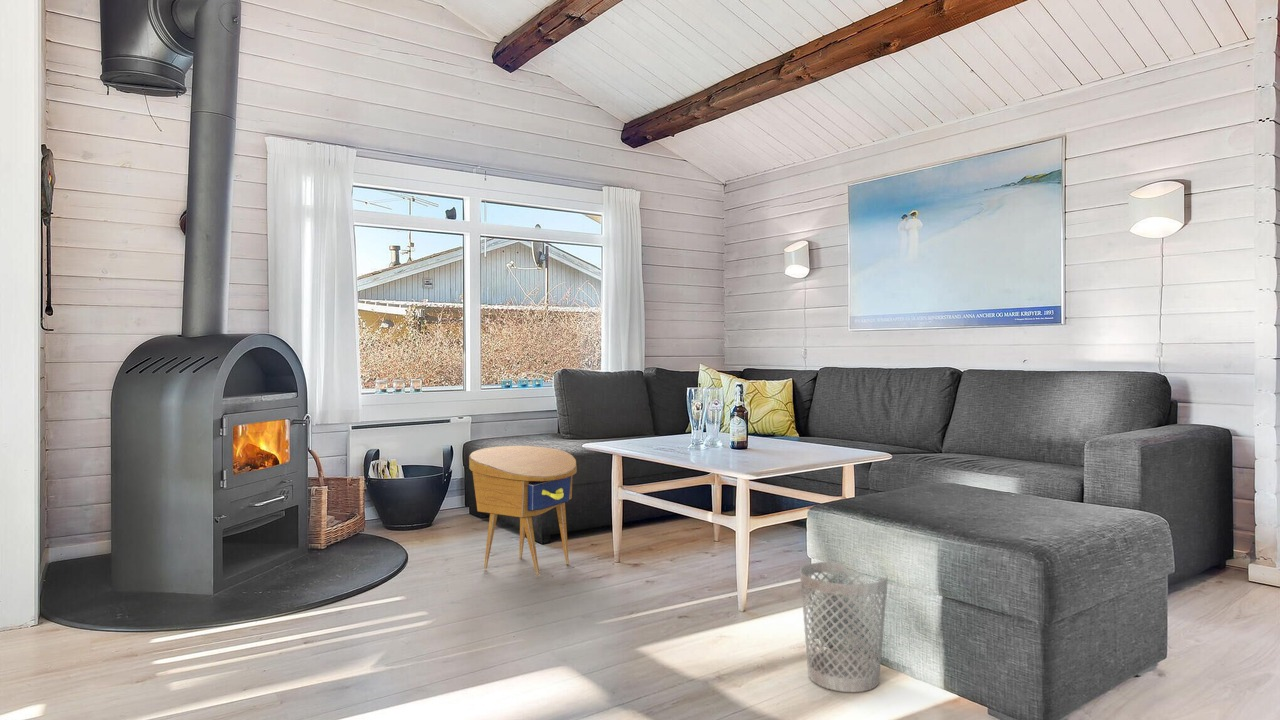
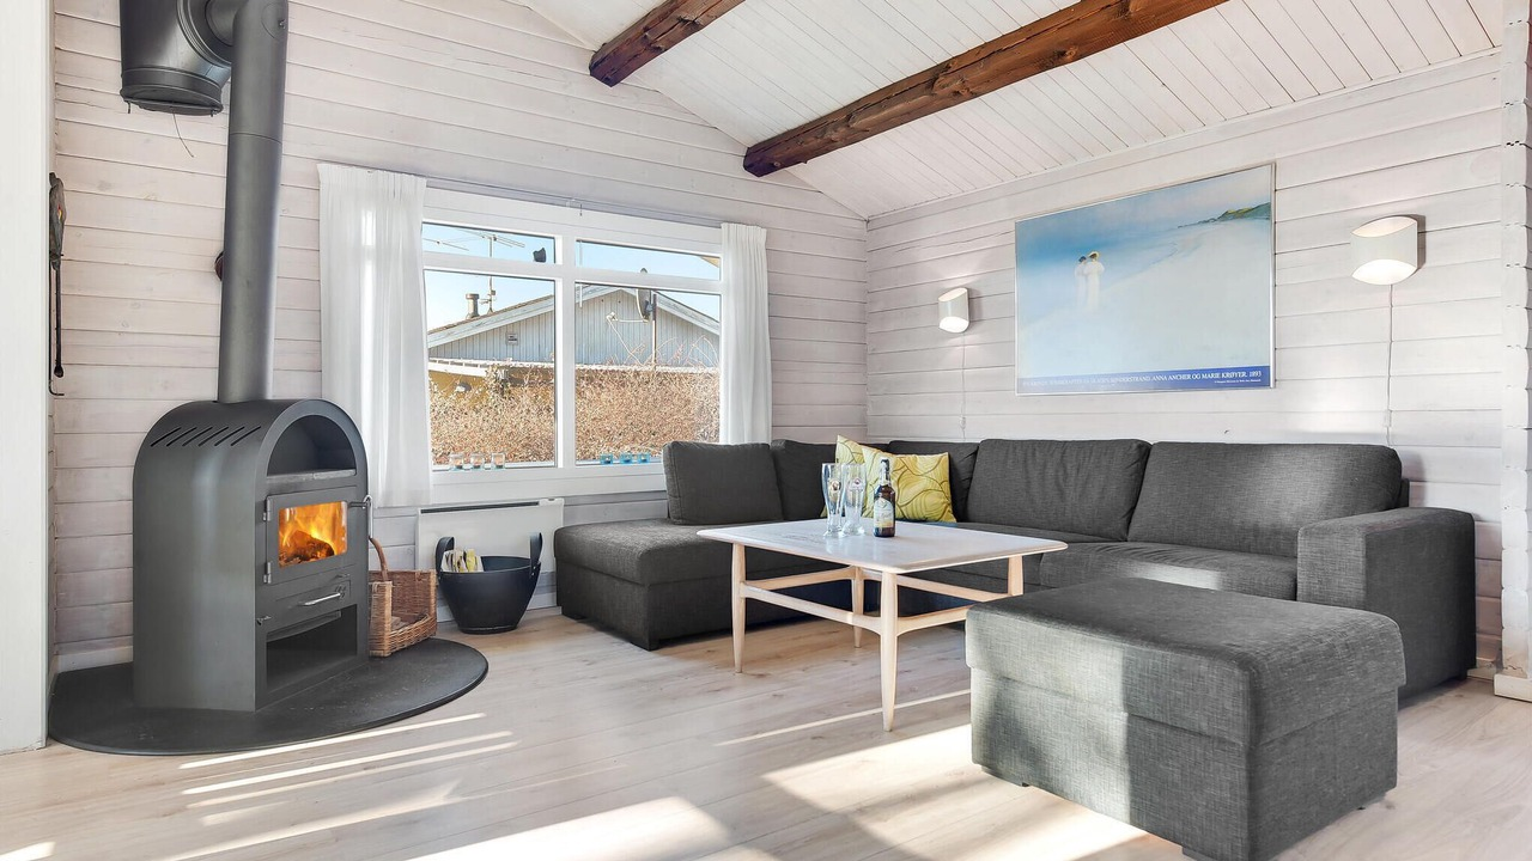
- side table (523, 509)
- wastebasket (843, 625)
